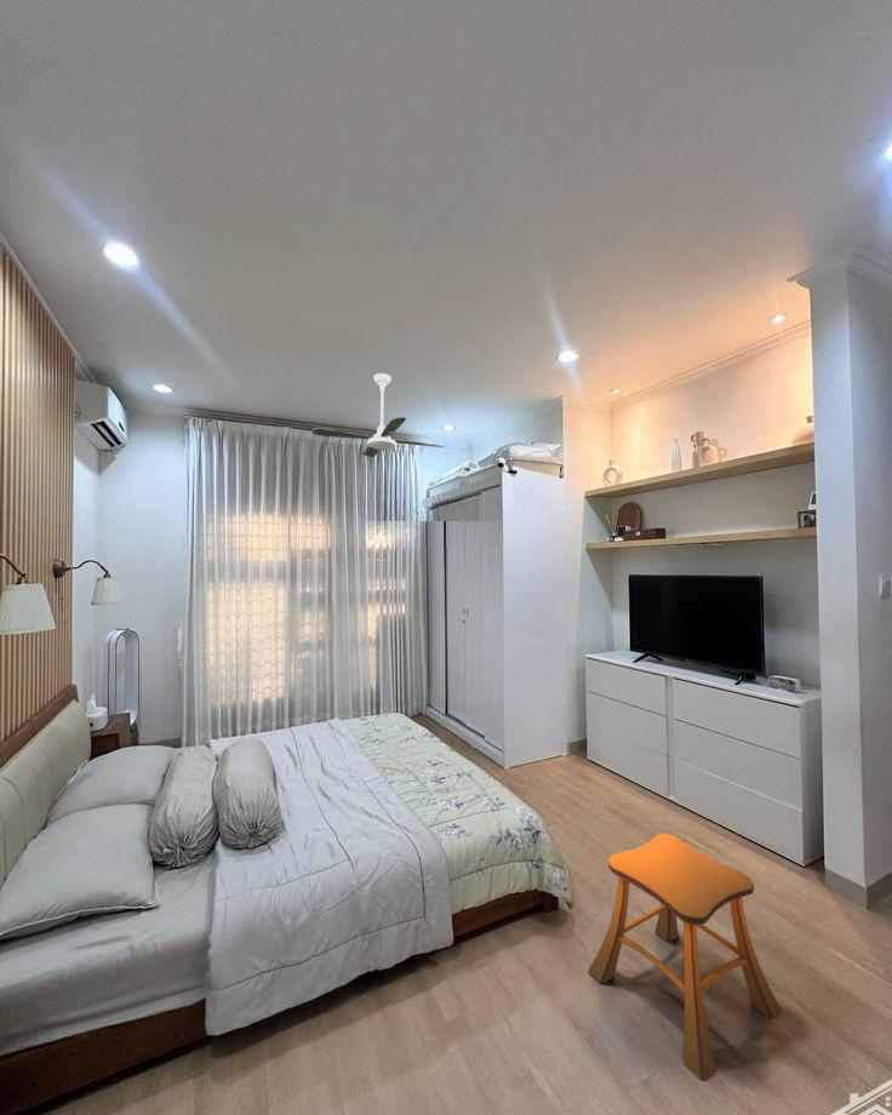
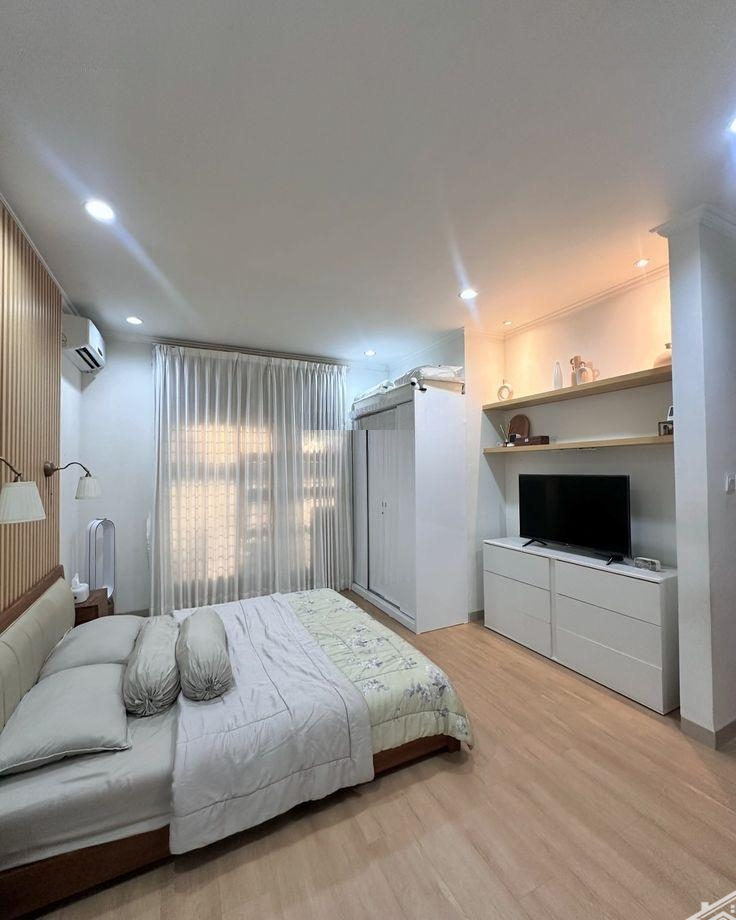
- stool (676, 927)
- ceiling fan (381, 411)
